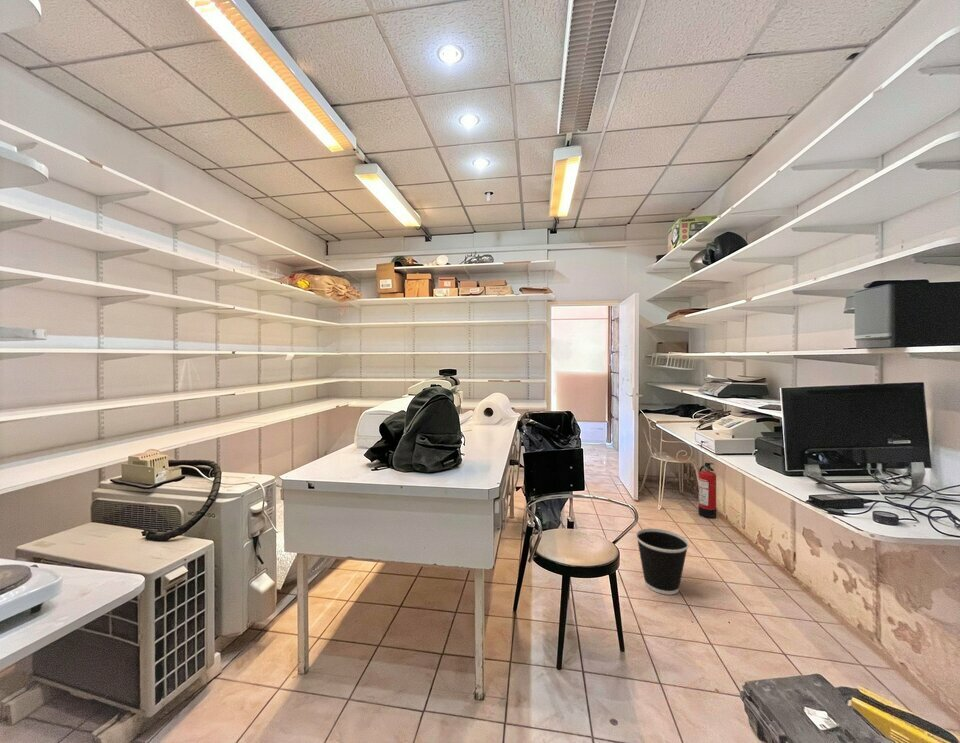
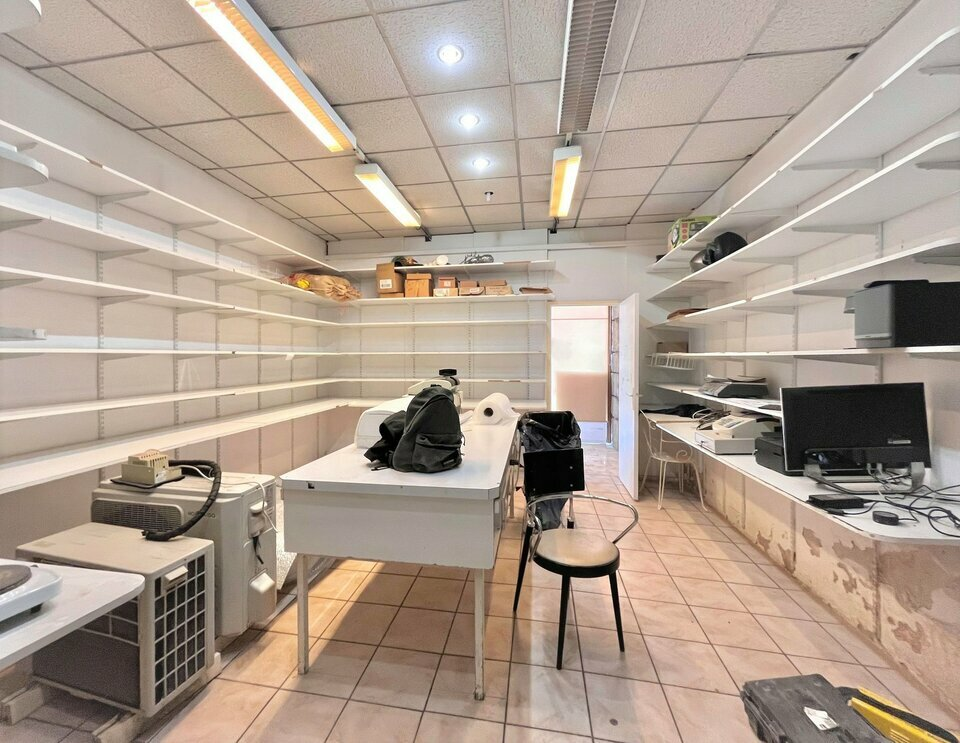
- wastebasket (661, 561)
- fire extinguisher (705, 486)
